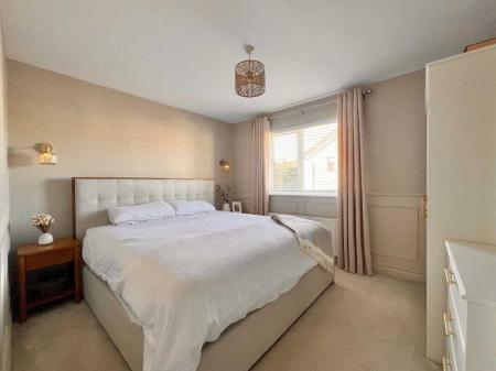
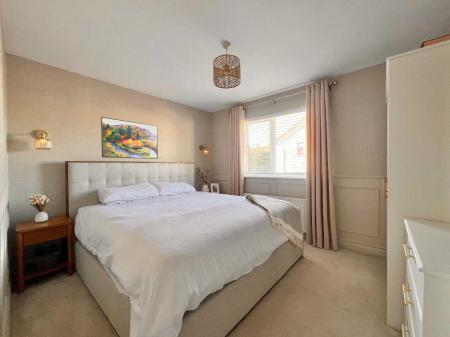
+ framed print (132, 140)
